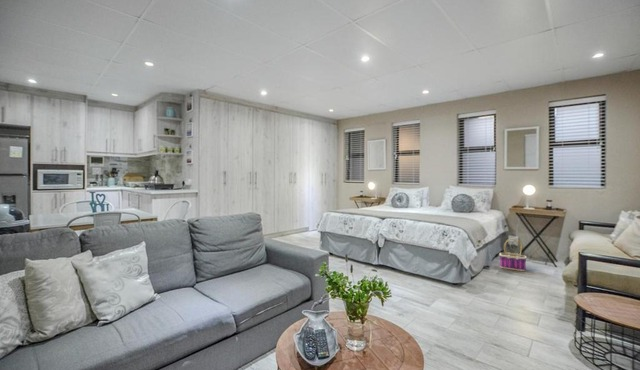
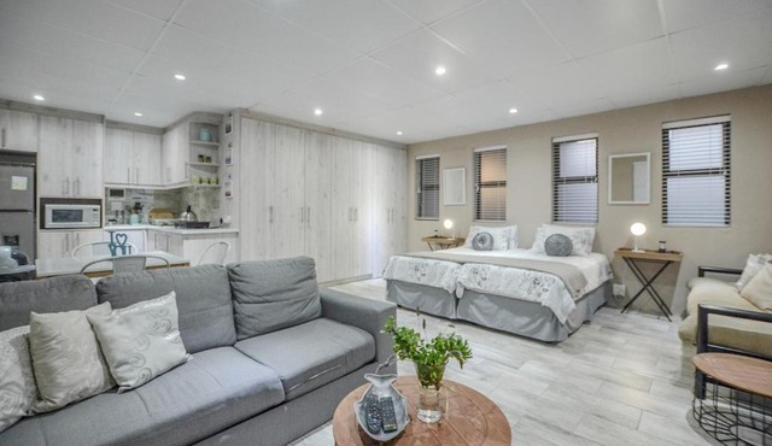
- basket (512, 253)
